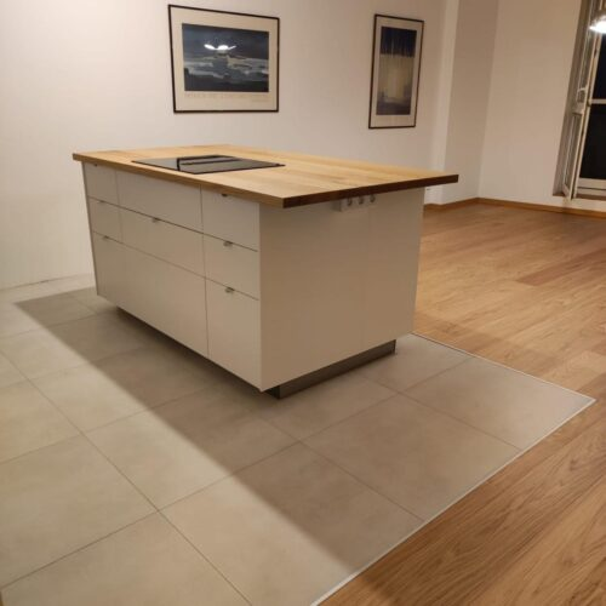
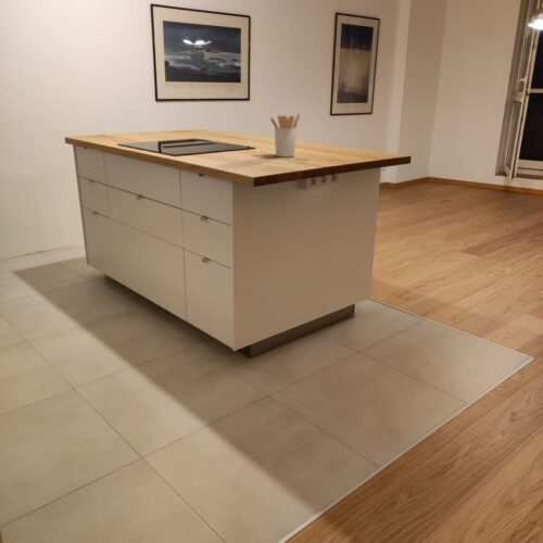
+ utensil holder (286, 135)
